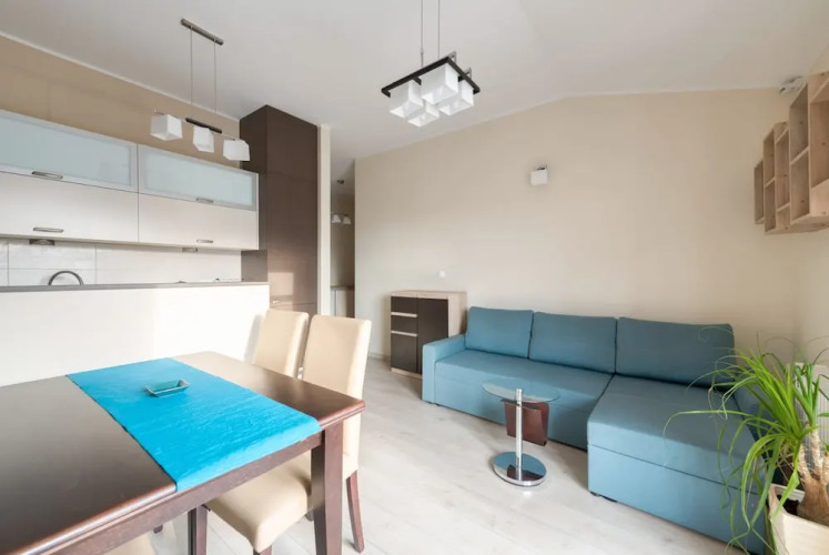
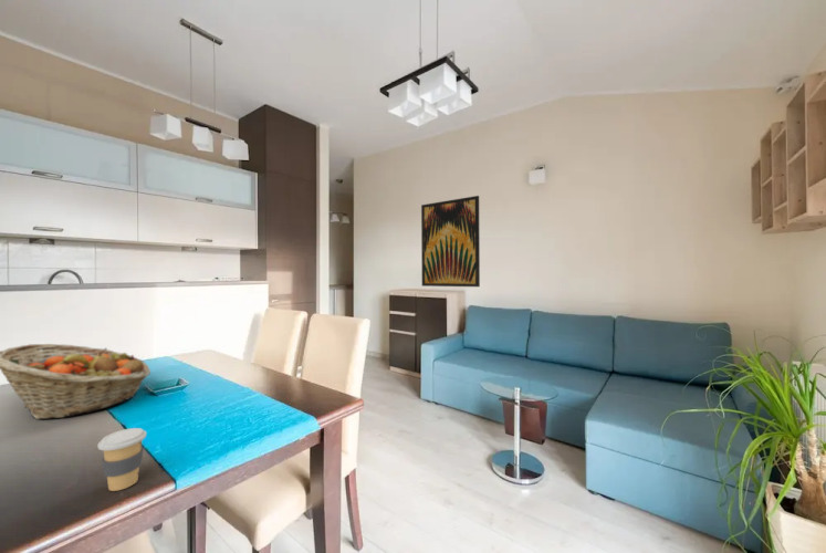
+ fruit basket (81, 372)
+ coffee cup (123, 459)
+ wall art (448, 243)
